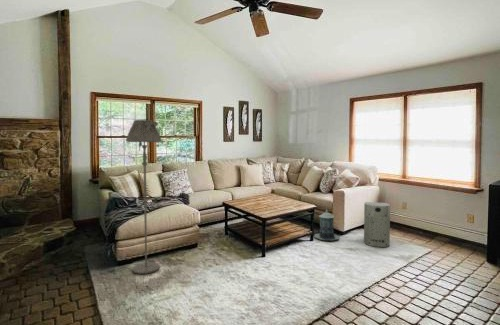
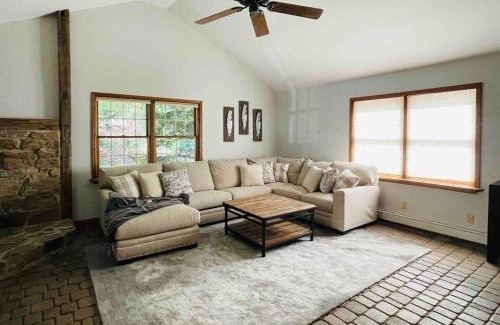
- lantern (326, 218)
- floor lamp (144, 195)
- fan (376, 223)
